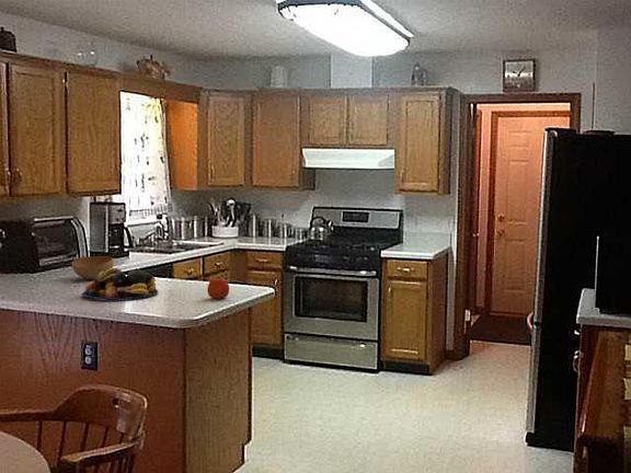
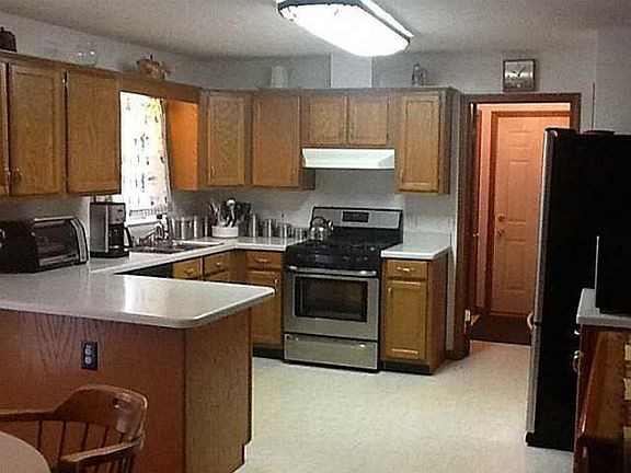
- fruit bowl (119, 280)
- bowl (92, 267)
- apple (218, 287)
